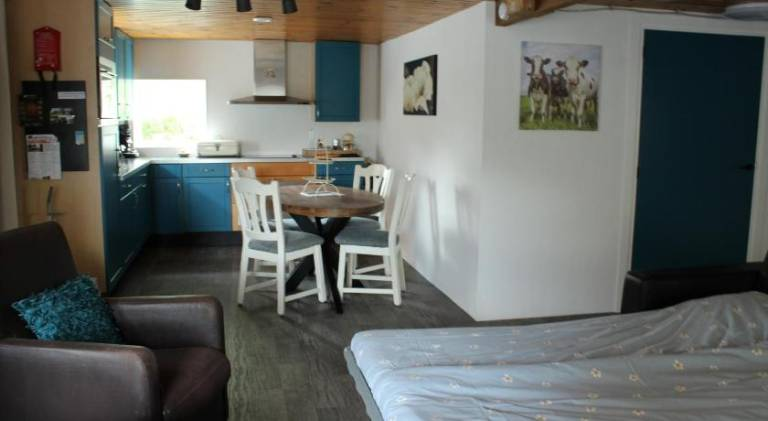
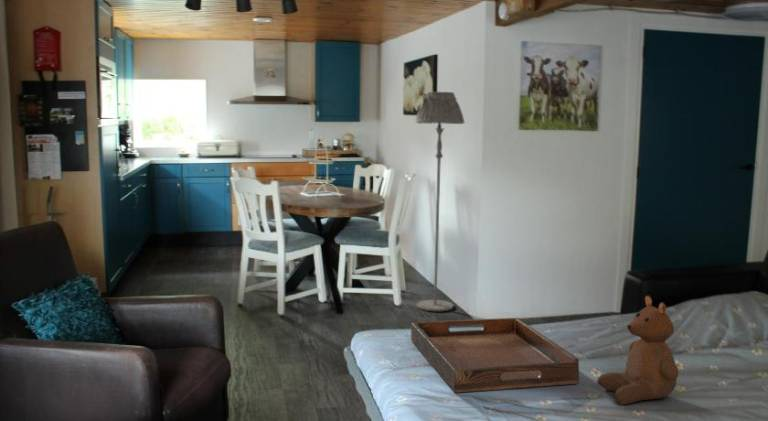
+ serving tray (489, 350)
+ floor lamp (437, 201)
+ teddy bear (639, 348)
